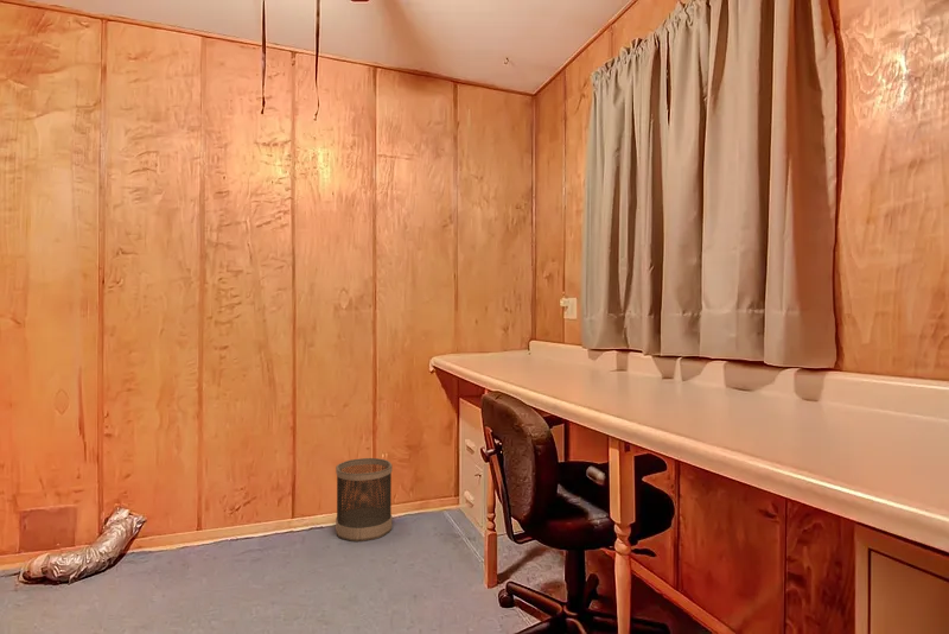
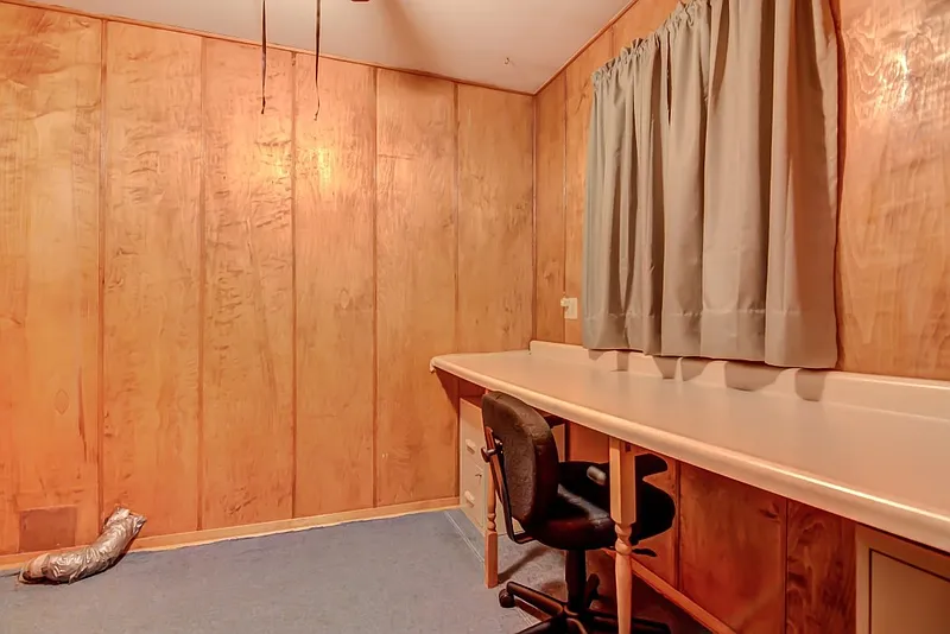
- wastebasket (363, 496)
